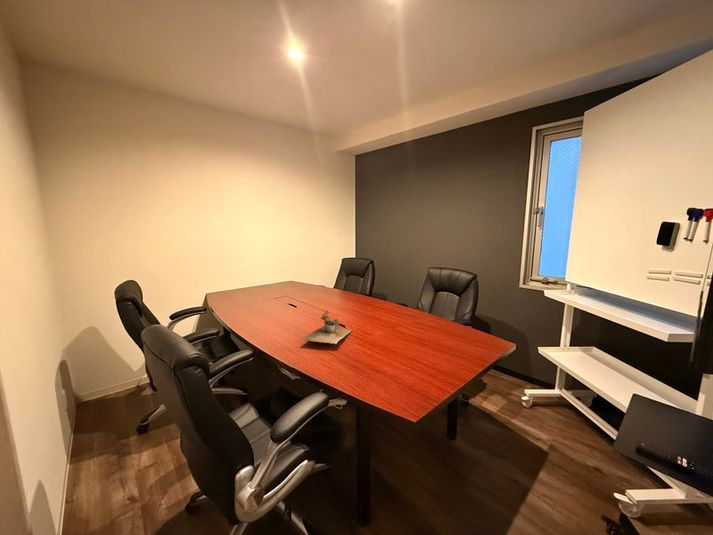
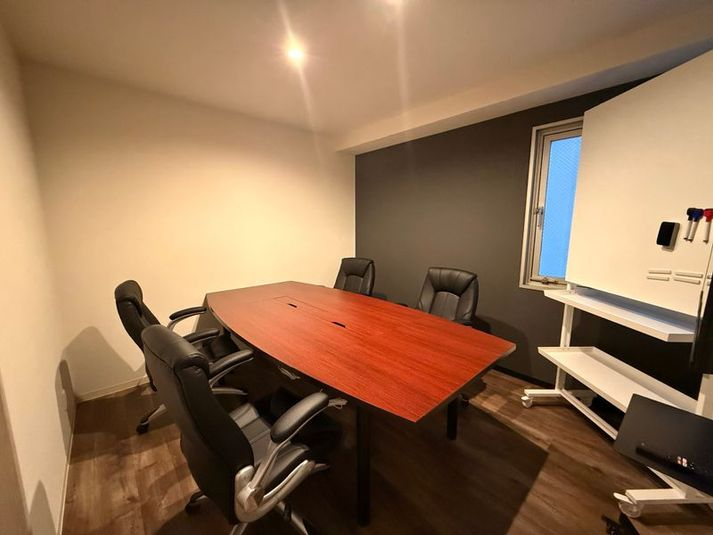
- succulent plant (327, 323)
